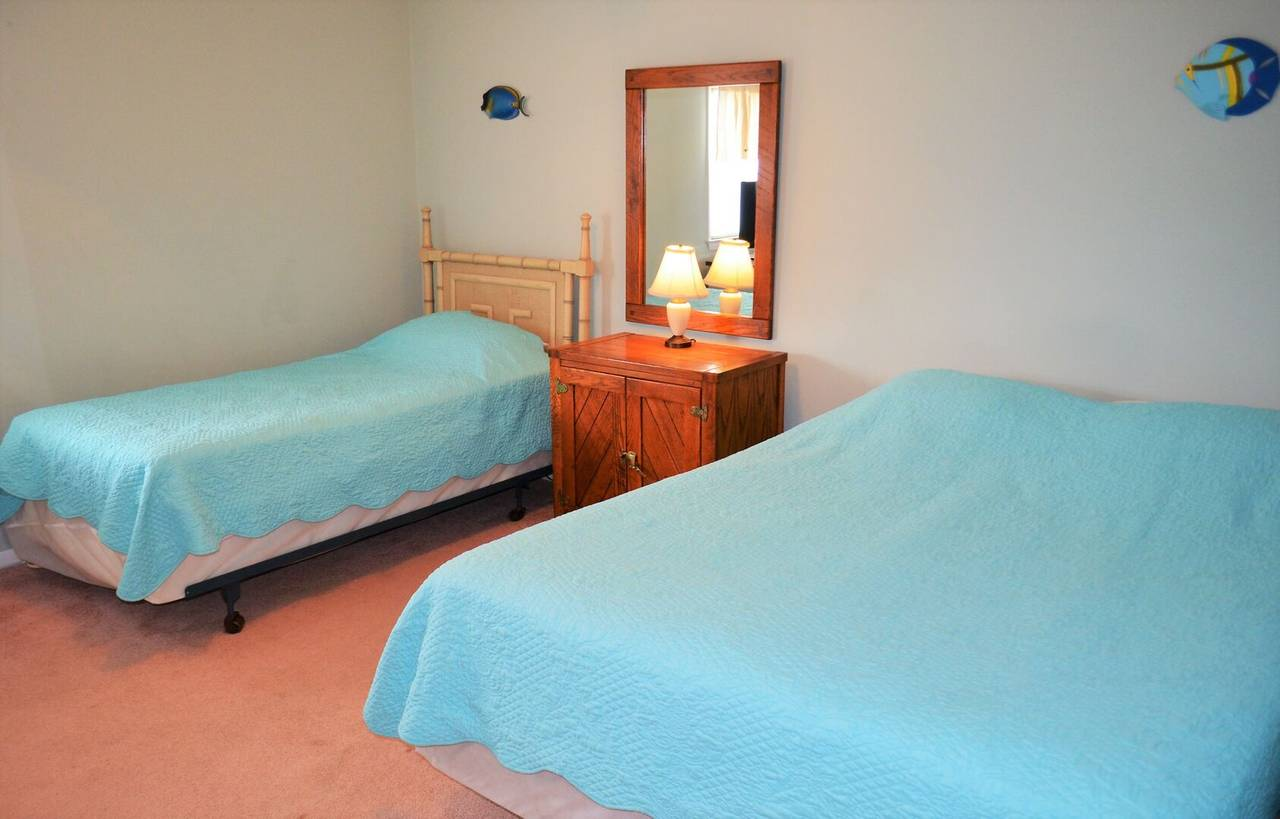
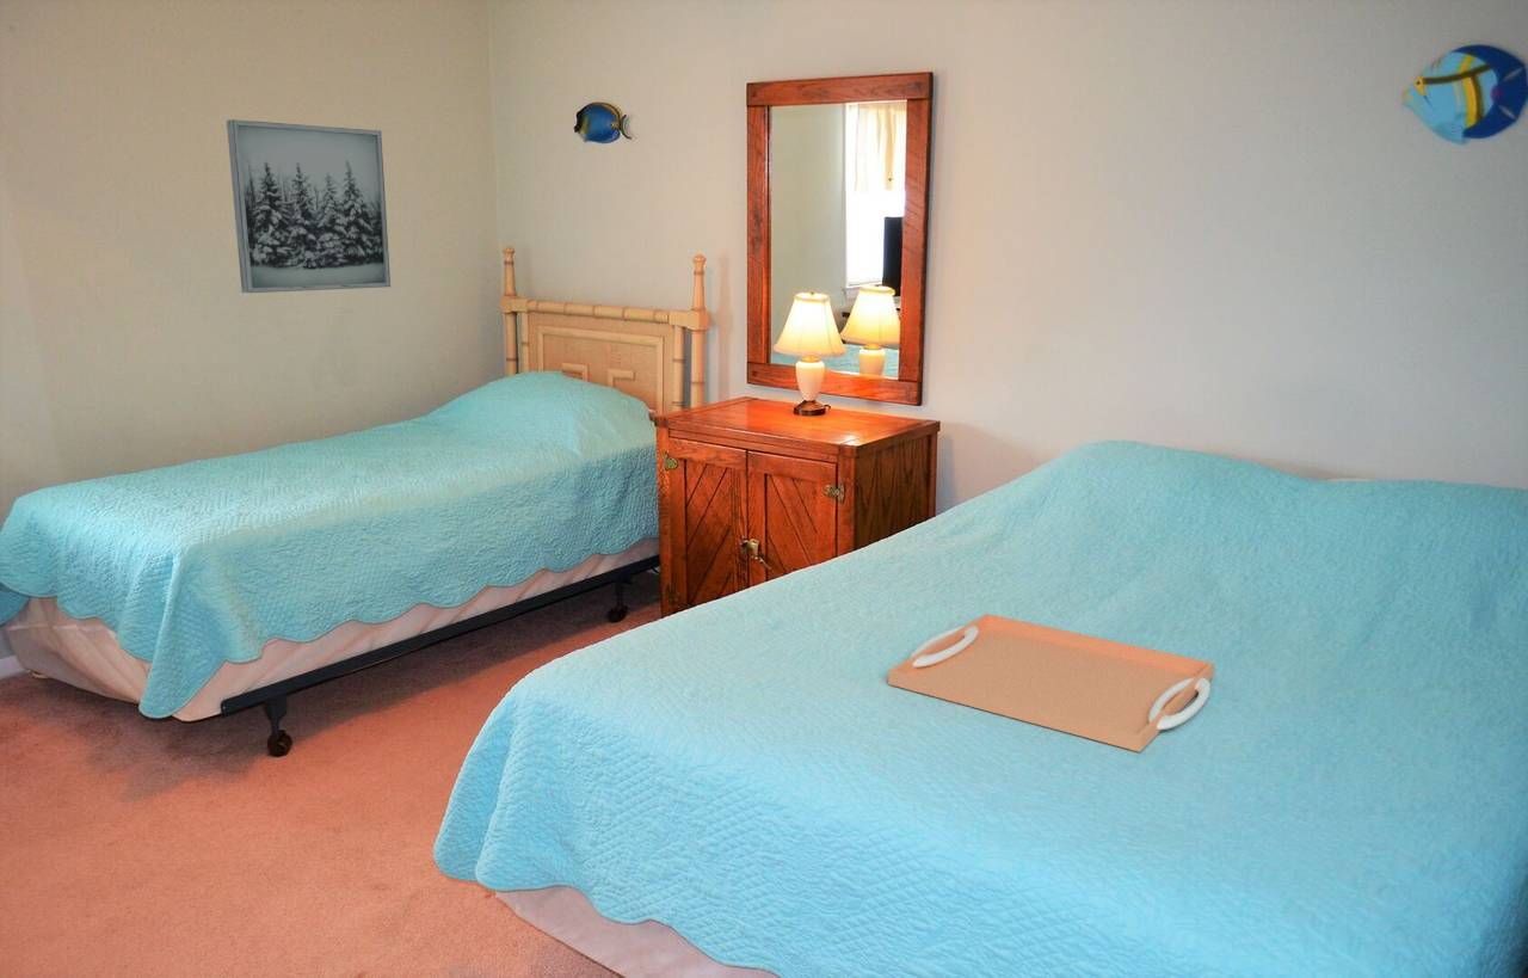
+ serving tray (1053, 673)
+ wall art (313, 208)
